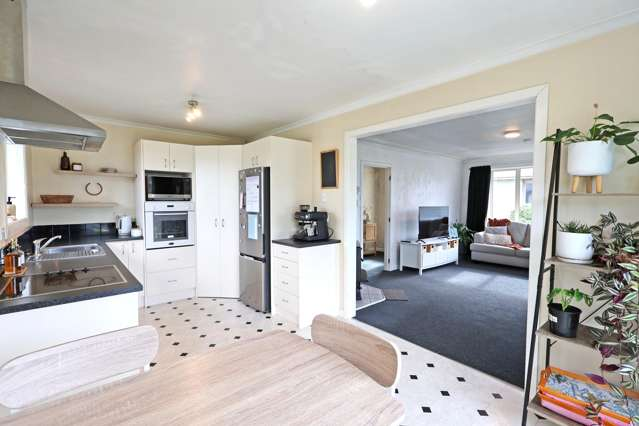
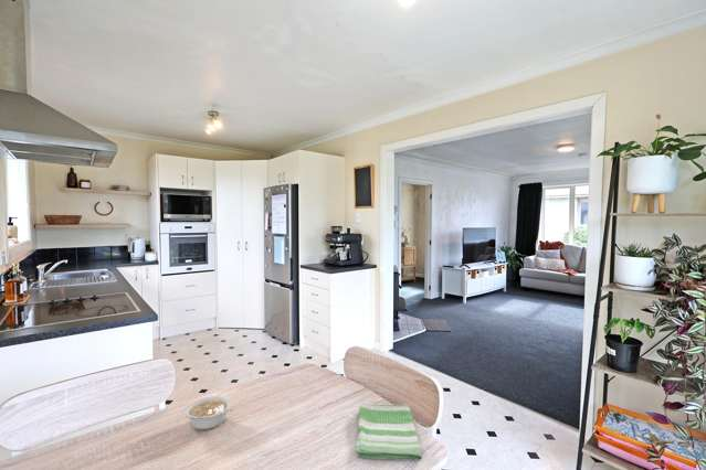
+ legume (210, 412)
+ dish towel (386, 428)
